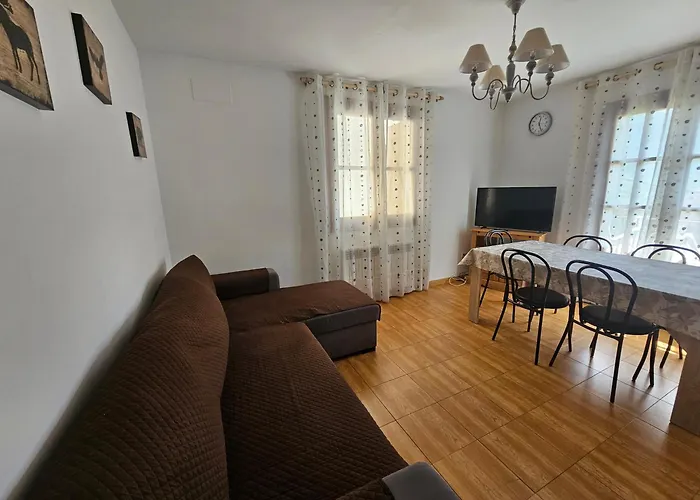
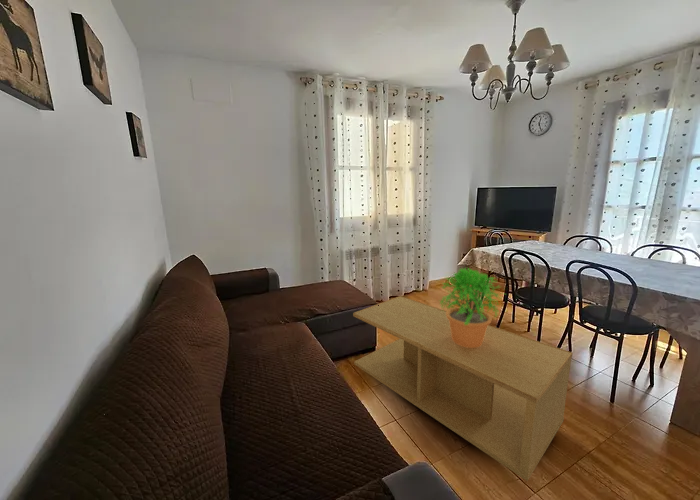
+ potted plant (468, 303)
+ coffee table (443, 363)
